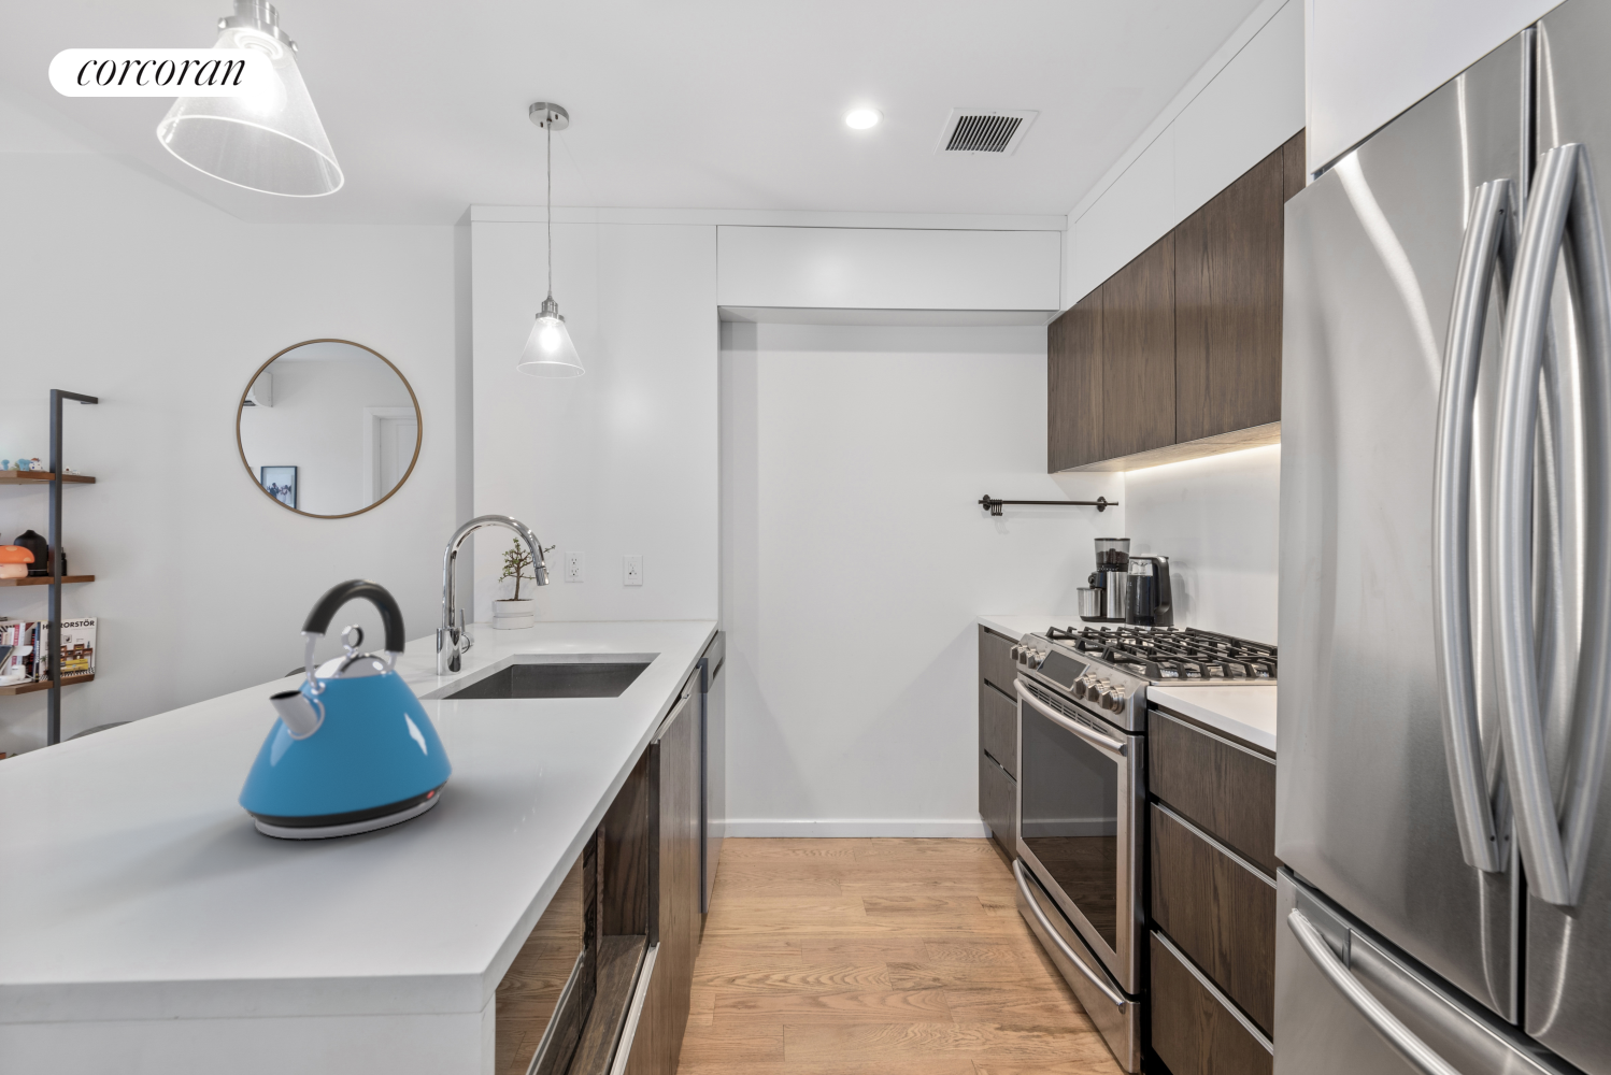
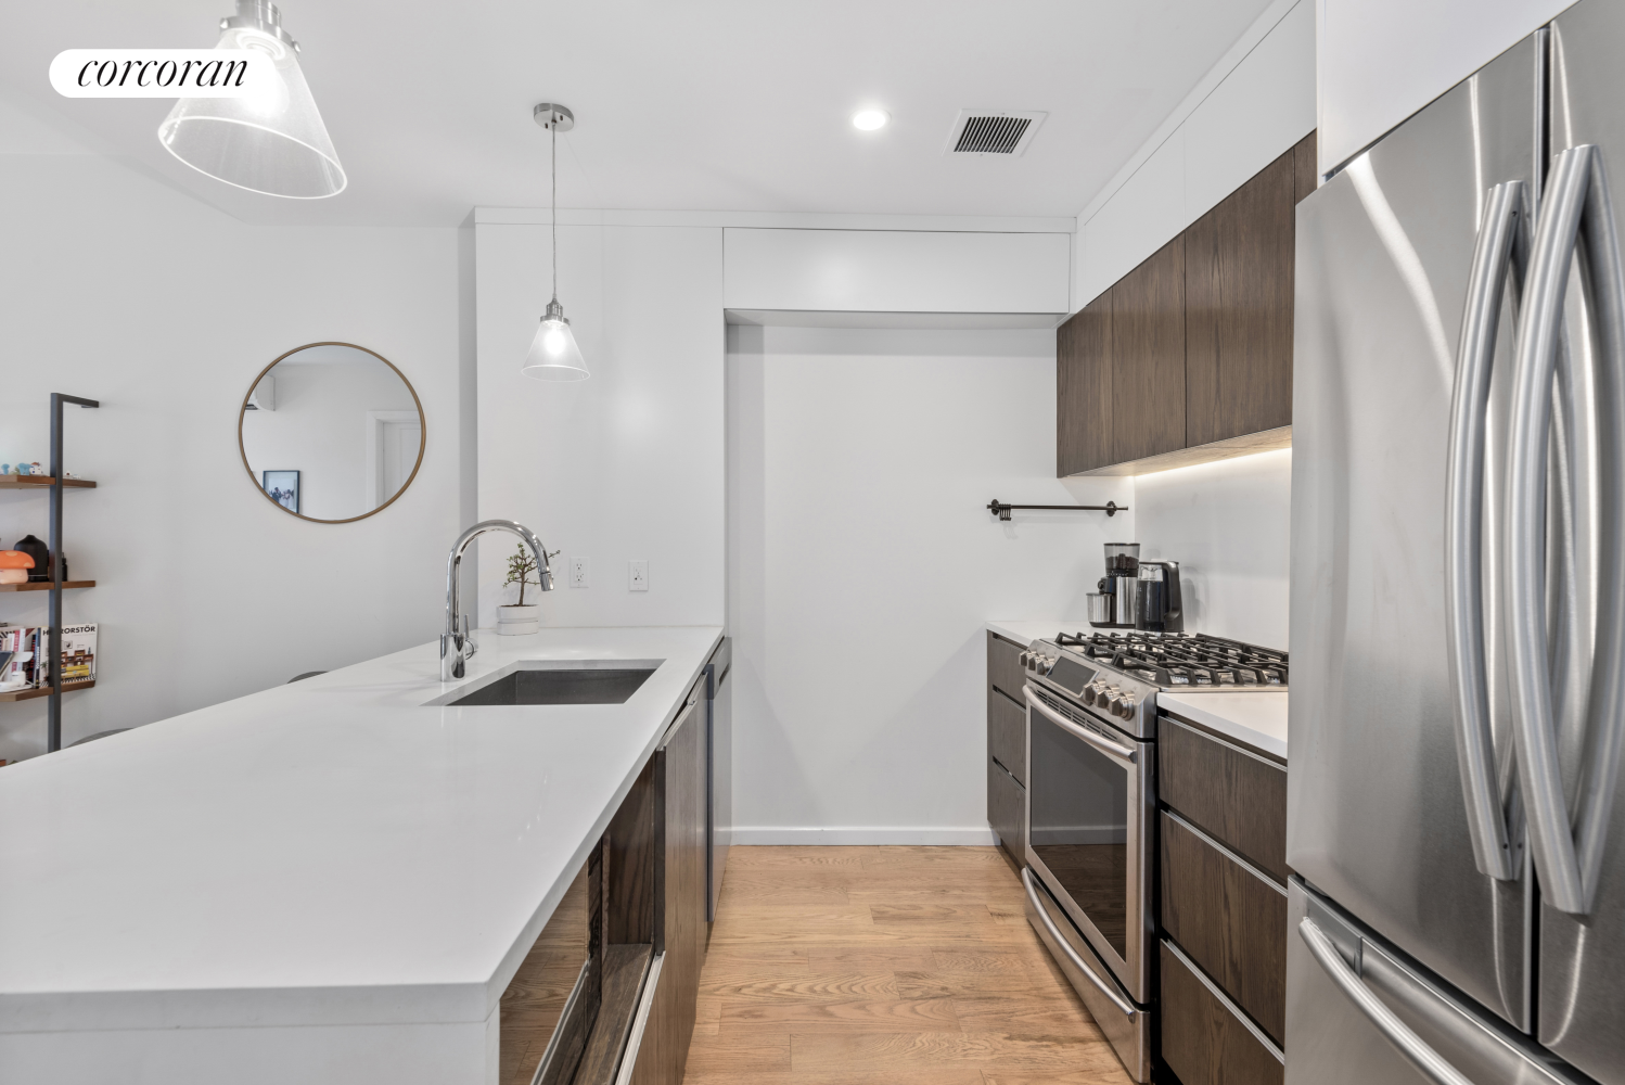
- kettle (357, 692)
